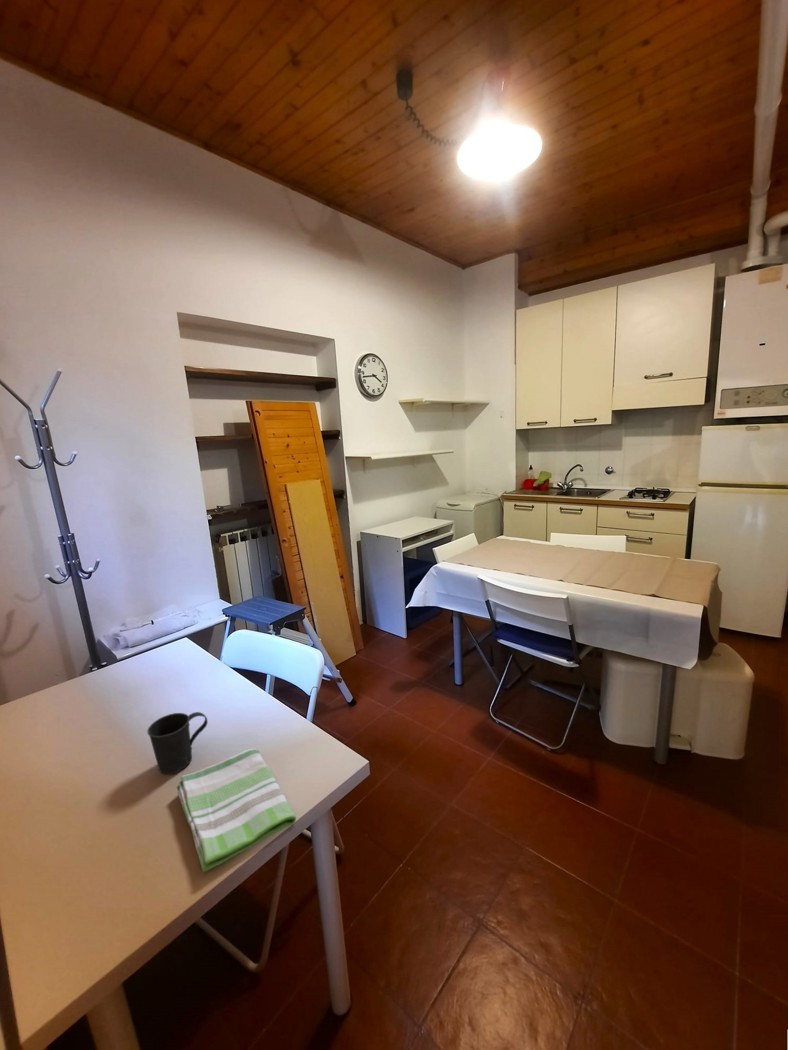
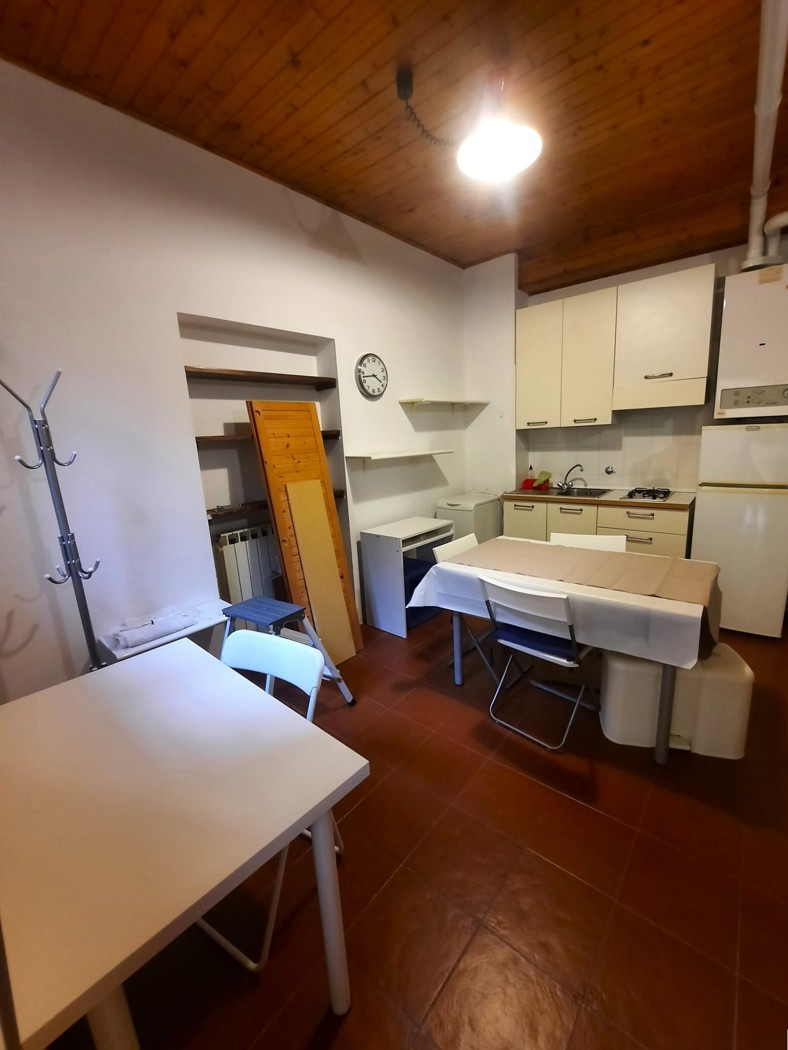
- mug (180, 740)
- dish towel (234, 798)
